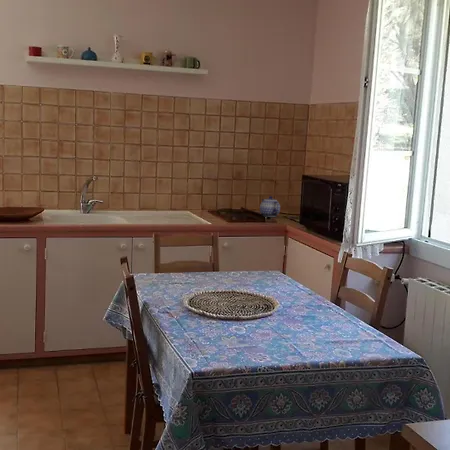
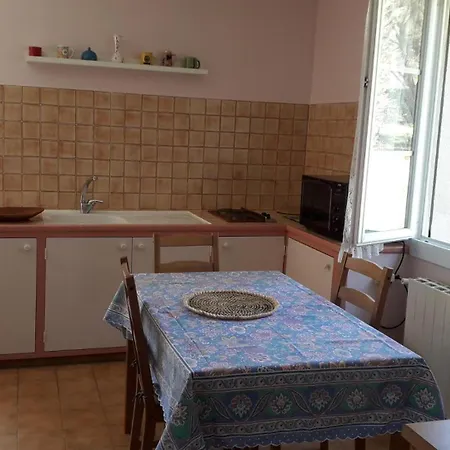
- teapot (270, 206)
